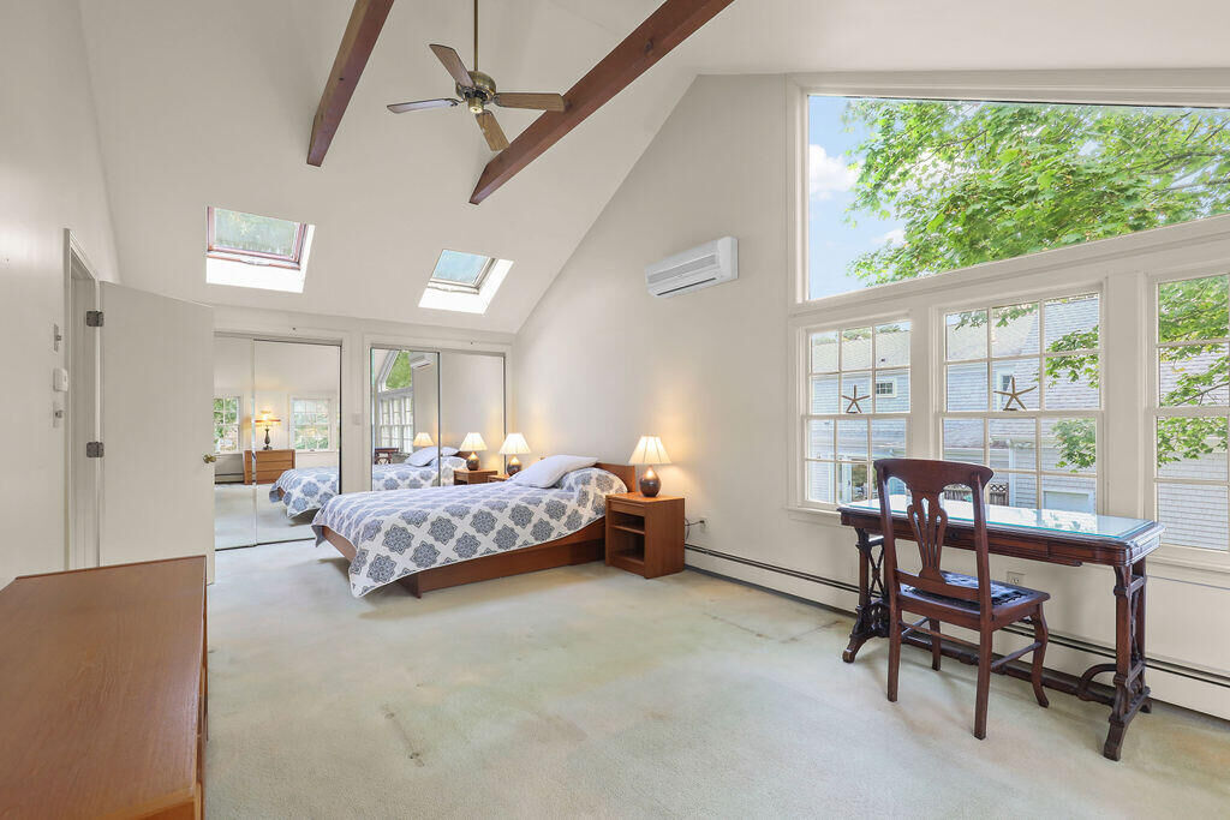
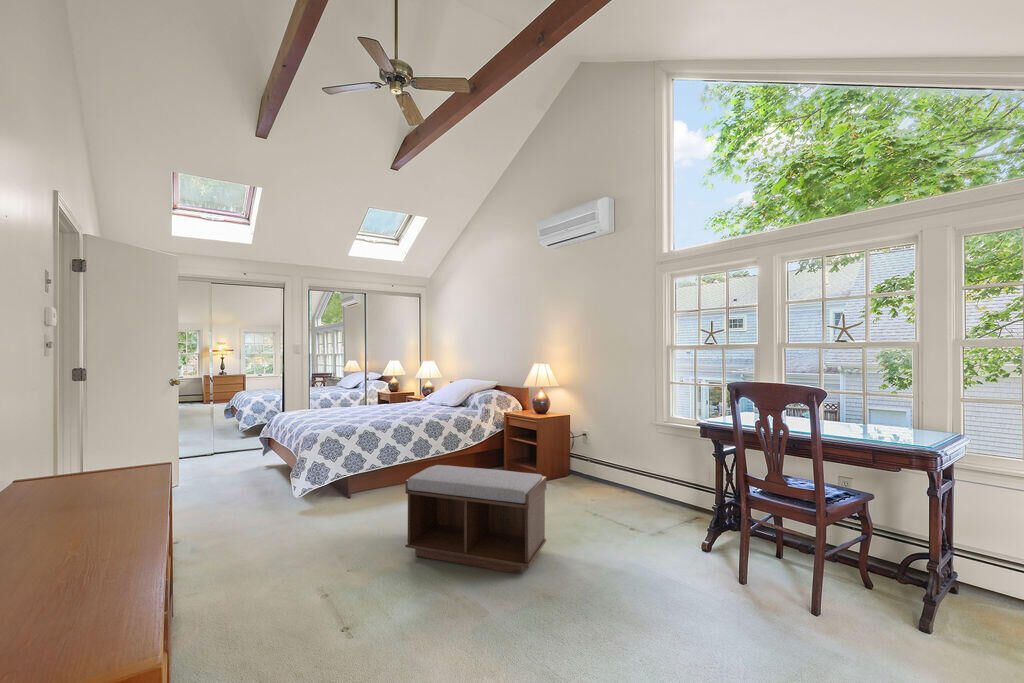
+ bench (476, 513)
